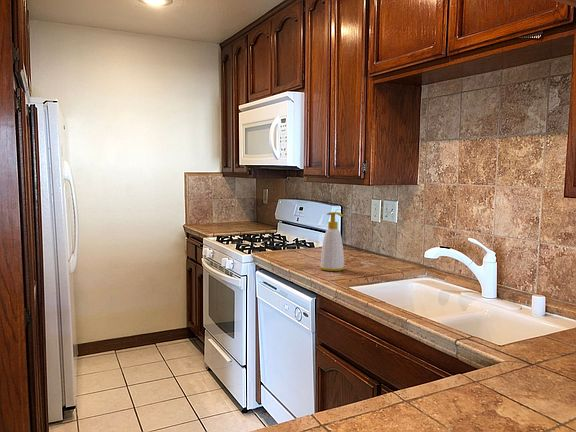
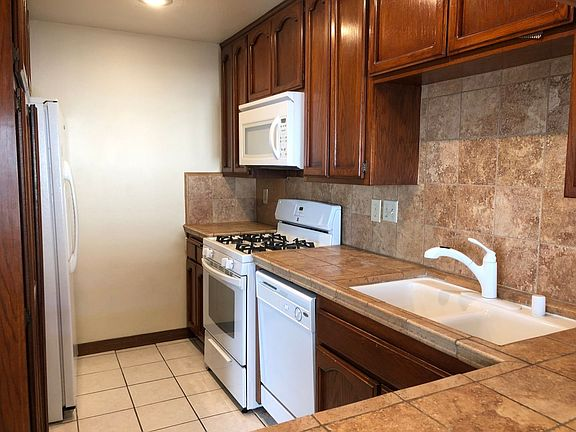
- soap bottle (332, 240)
